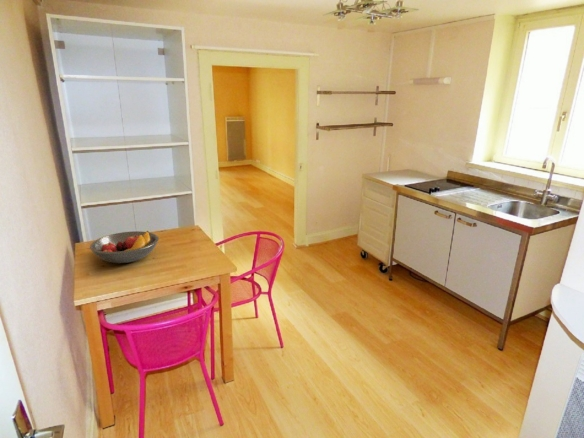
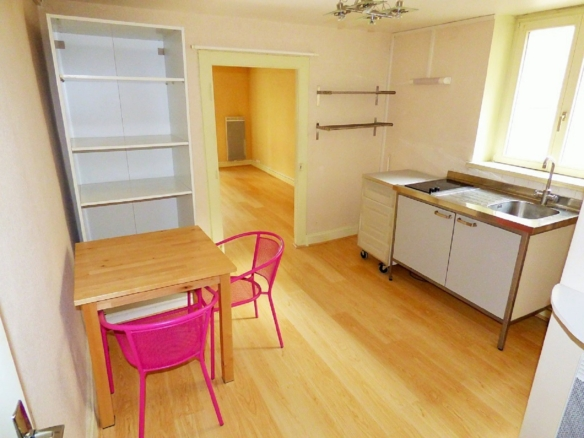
- fruit bowl (126, 247)
